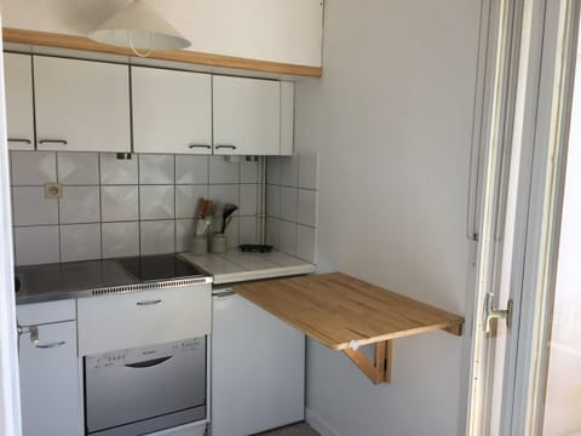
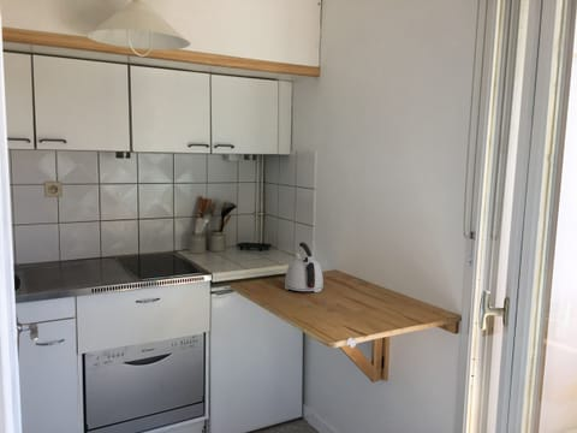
+ kettle (304, 265)
